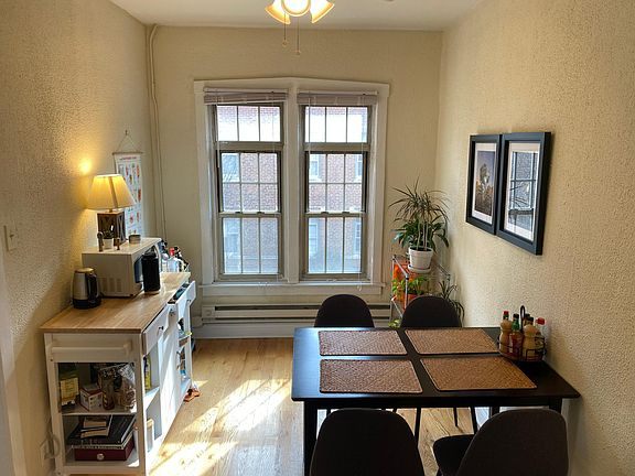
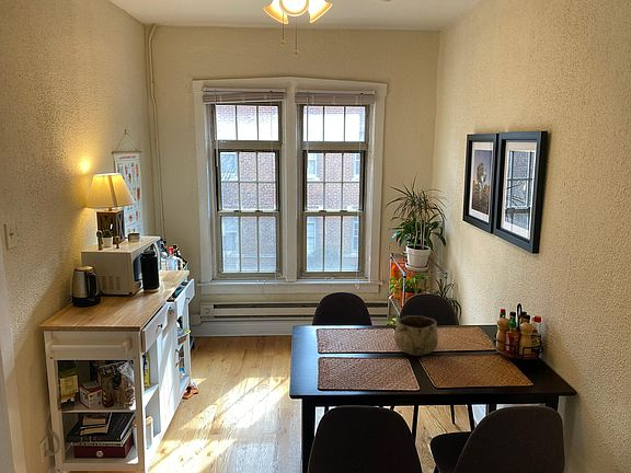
+ decorative bowl (416, 336)
